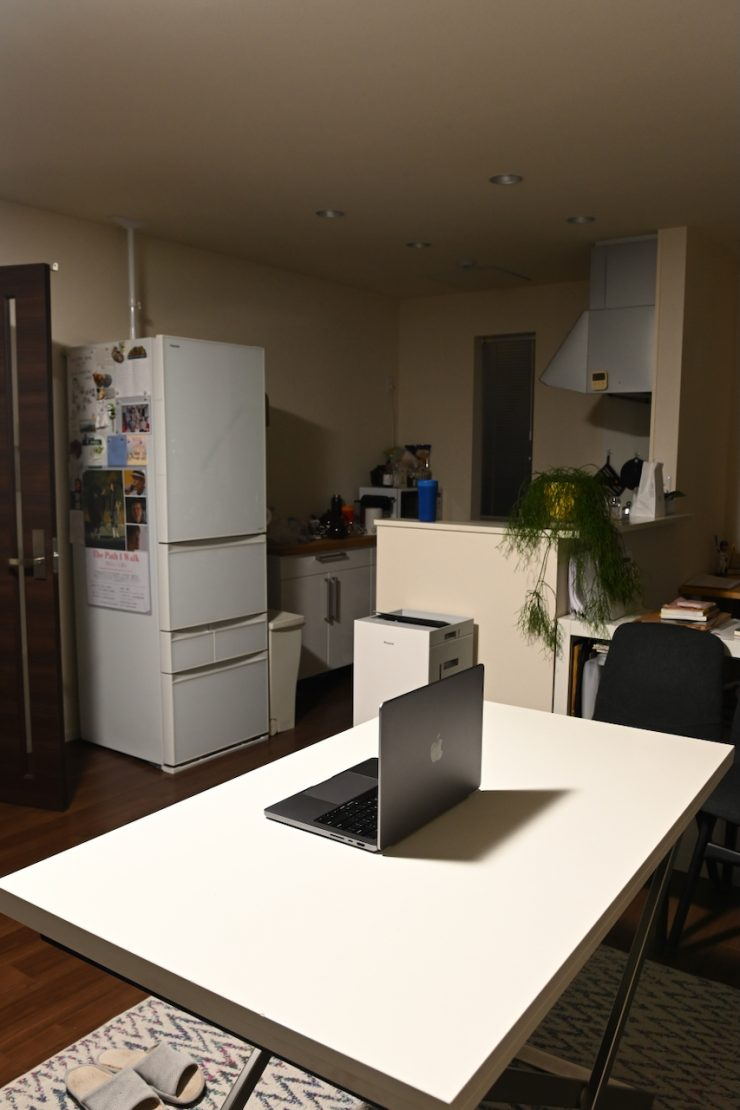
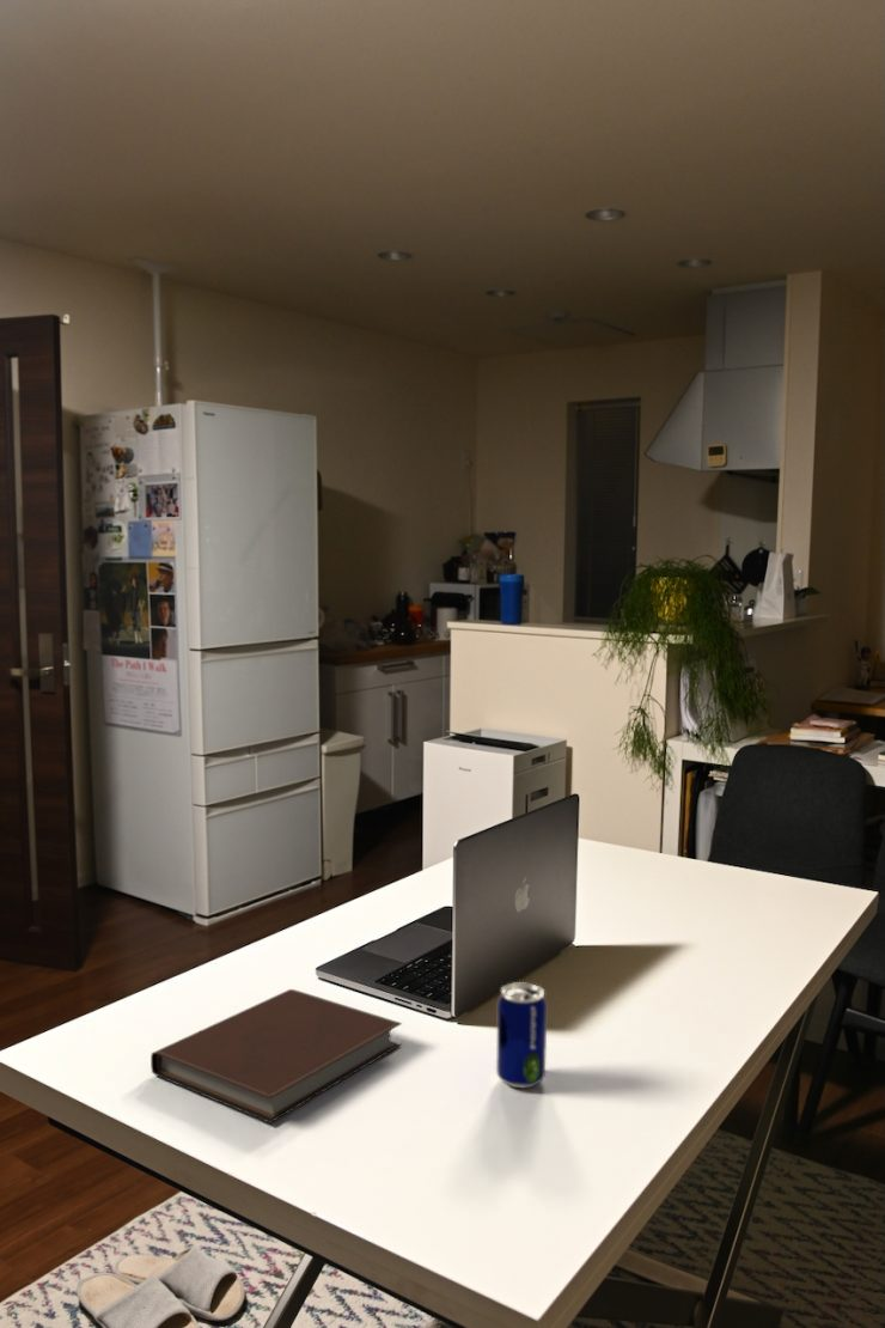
+ notebook (280, 1047)
+ beer can (521, 1032)
